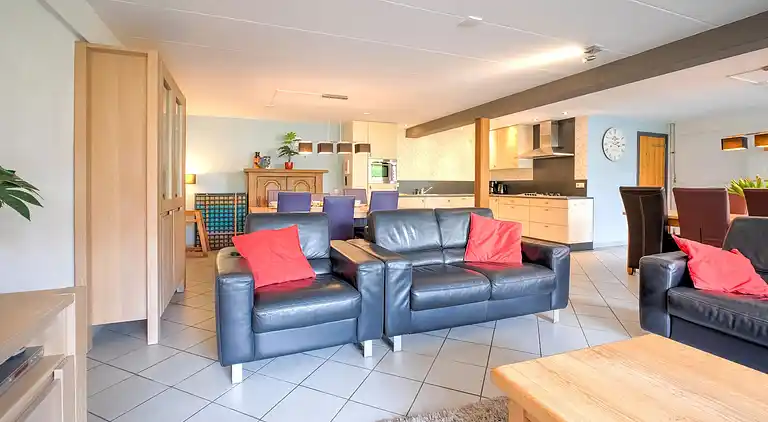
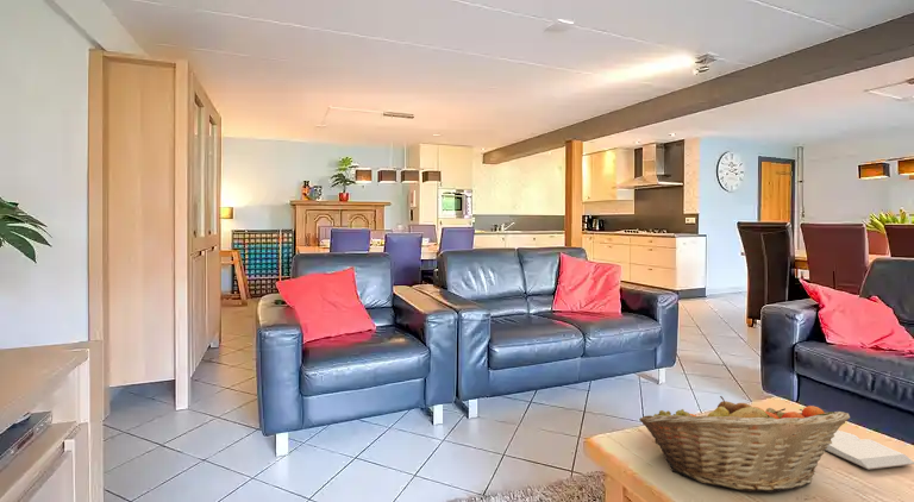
+ fruit basket (738, 432)
+ book (841, 443)
